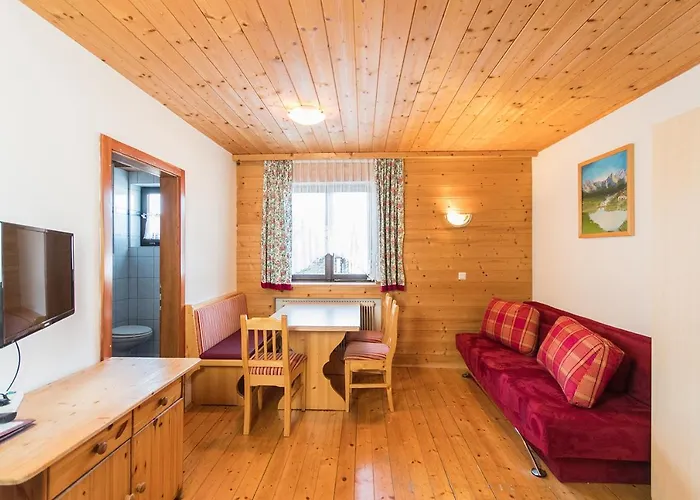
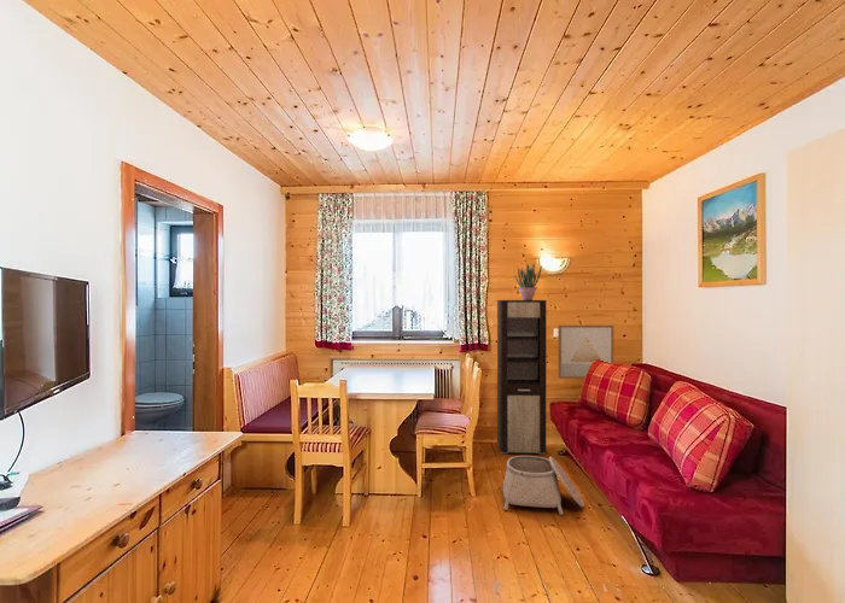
+ potted plant (528, 281)
+ basket (542, 479)
+ cabinet (520, 374)
+ wall art (585, 351)
